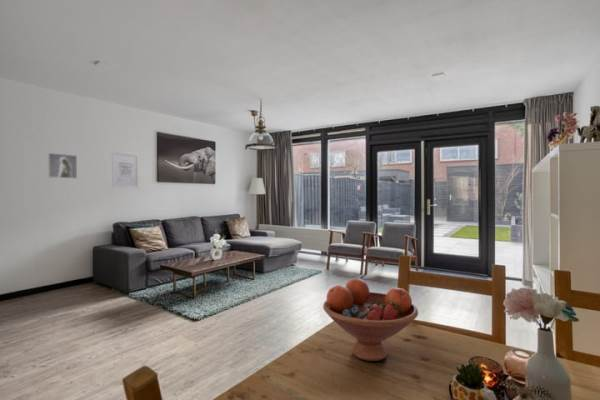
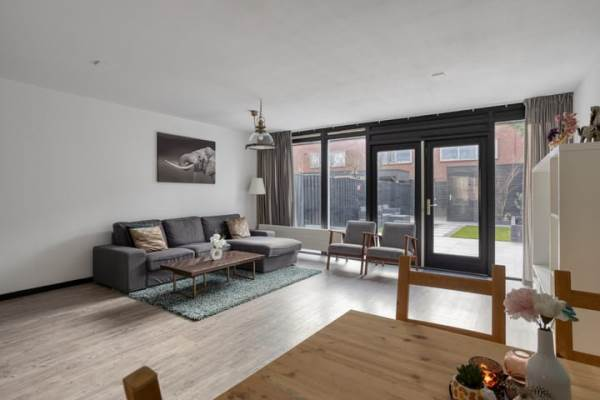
- wall art (125, 170)
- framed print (62, 166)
- fruit bowl (369, 320)
